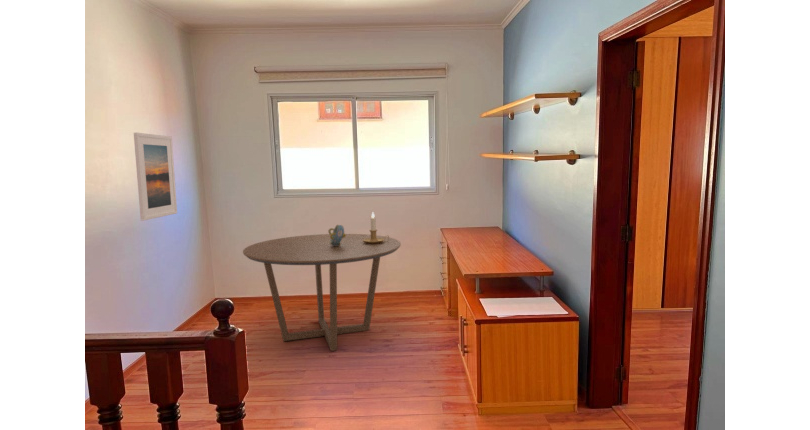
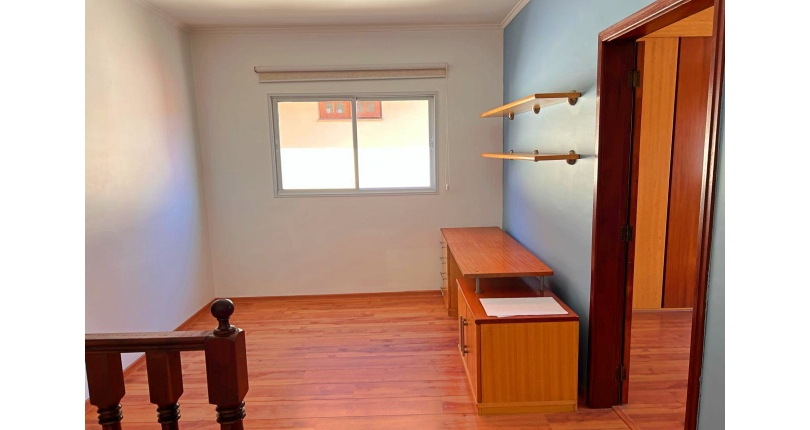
- dining table (322, 291)
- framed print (157, 176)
- decorative bowl (336, 235)
- candlestick (375, 226)
